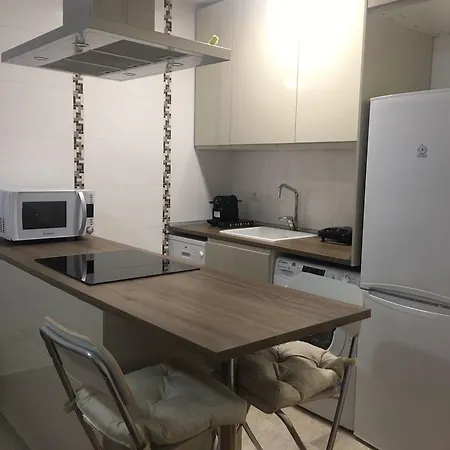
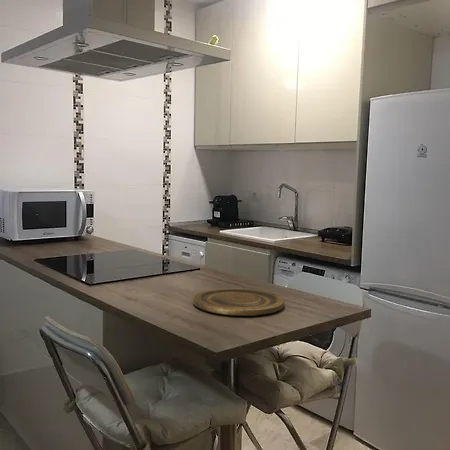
+ plate (238, 300)
